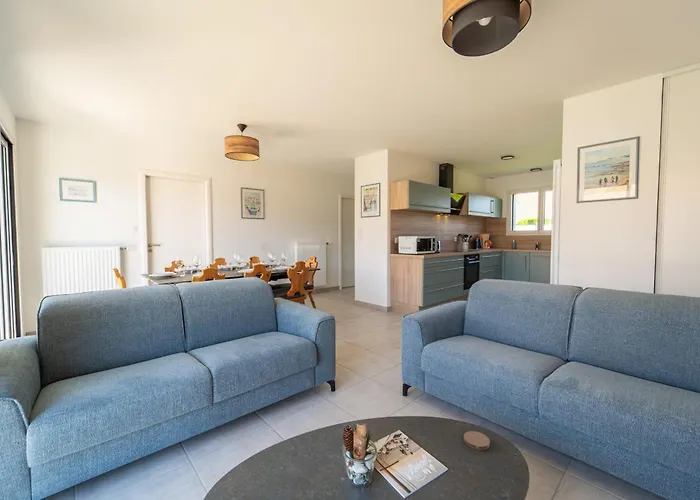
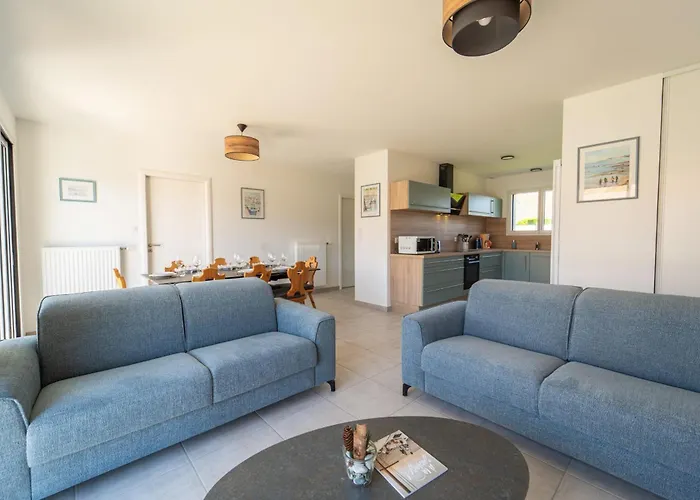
- coaster (476, 440)
